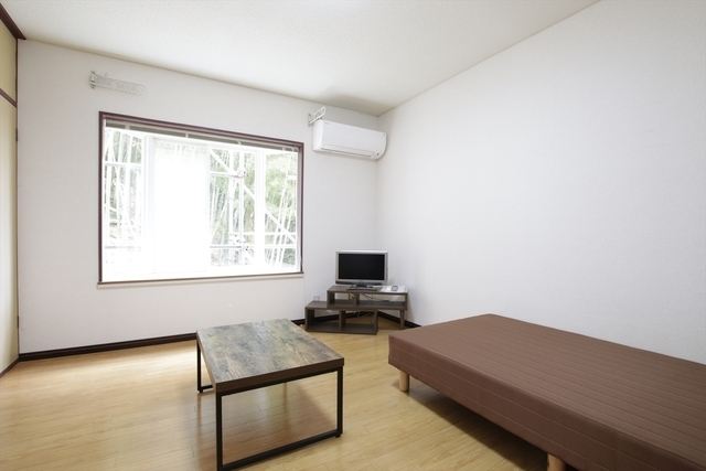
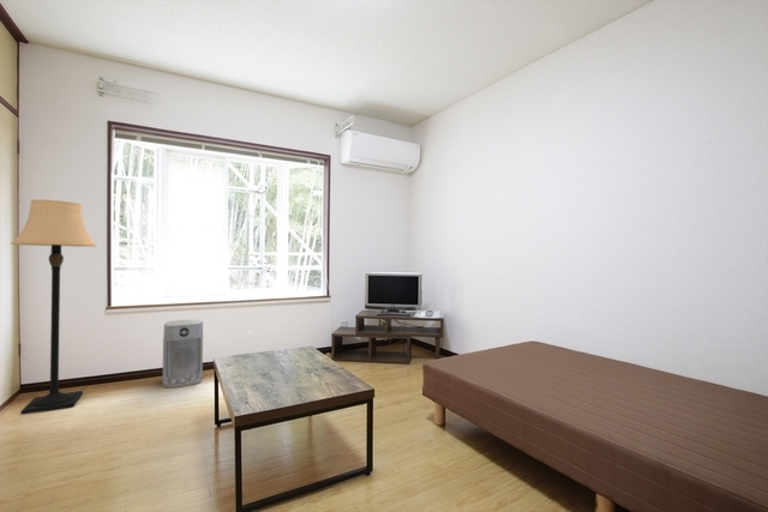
+ lamp (55, 302)
+ air purifier (182, 350)
